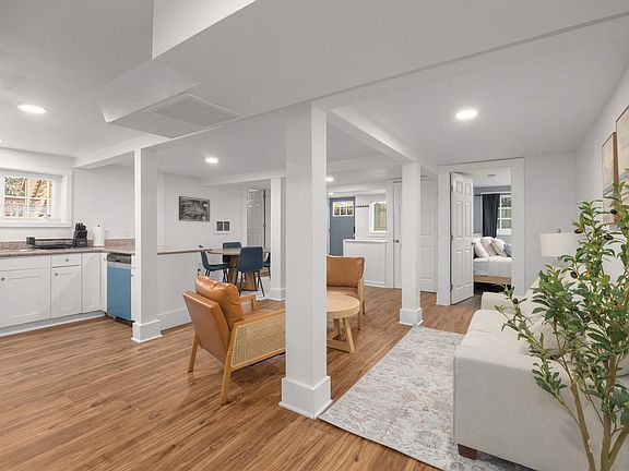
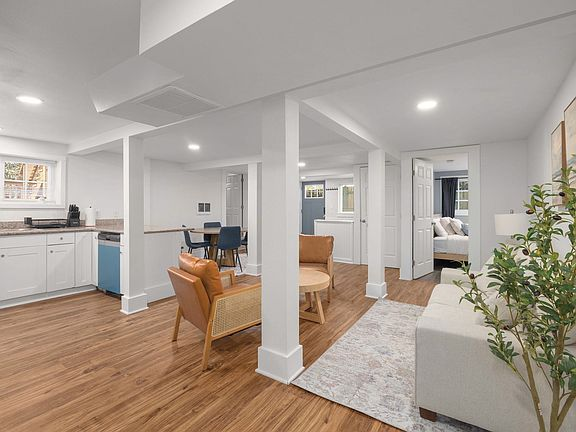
- wall art (194, 209)
